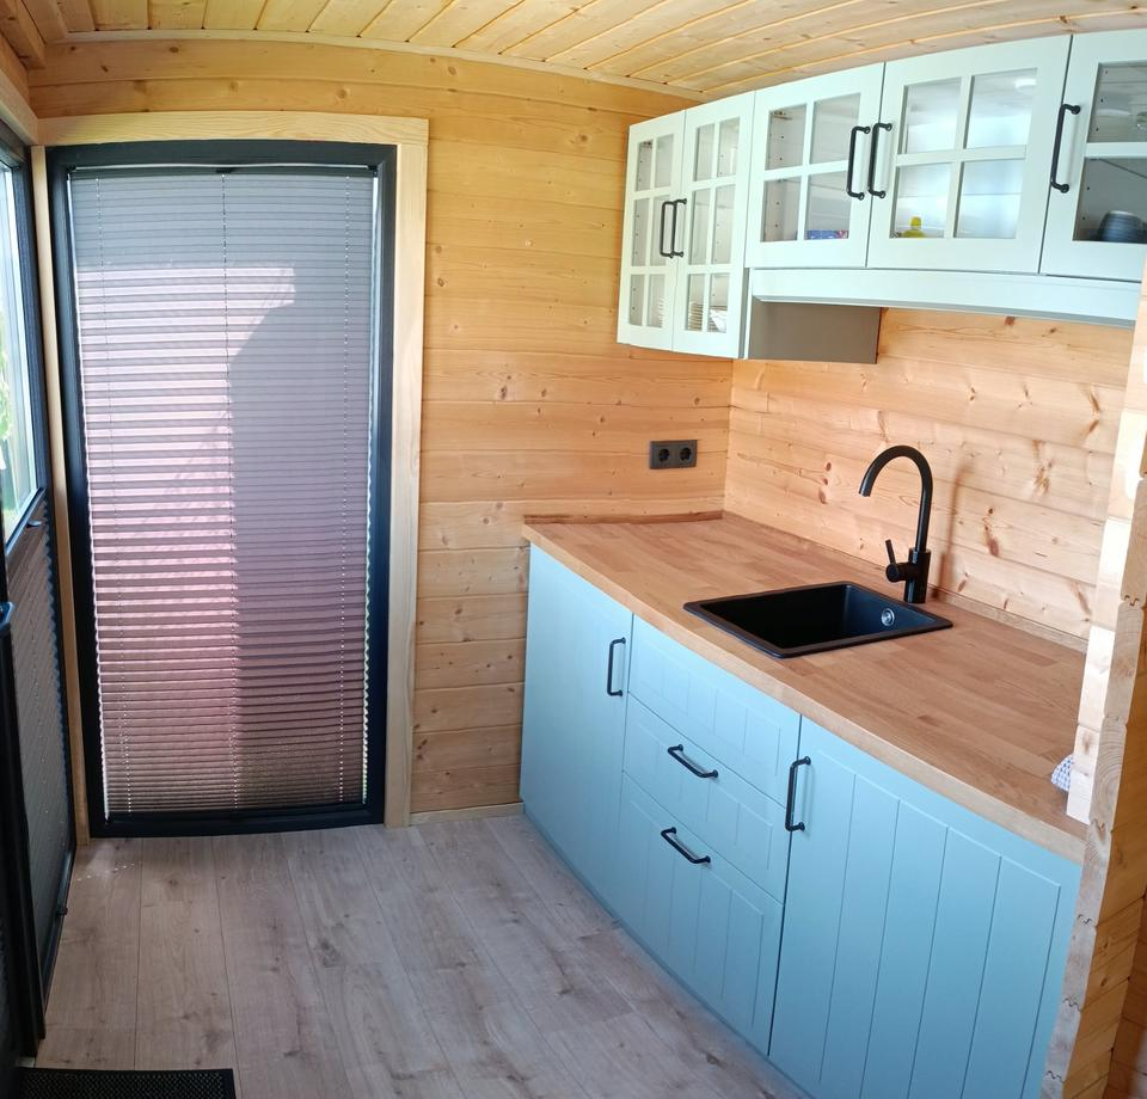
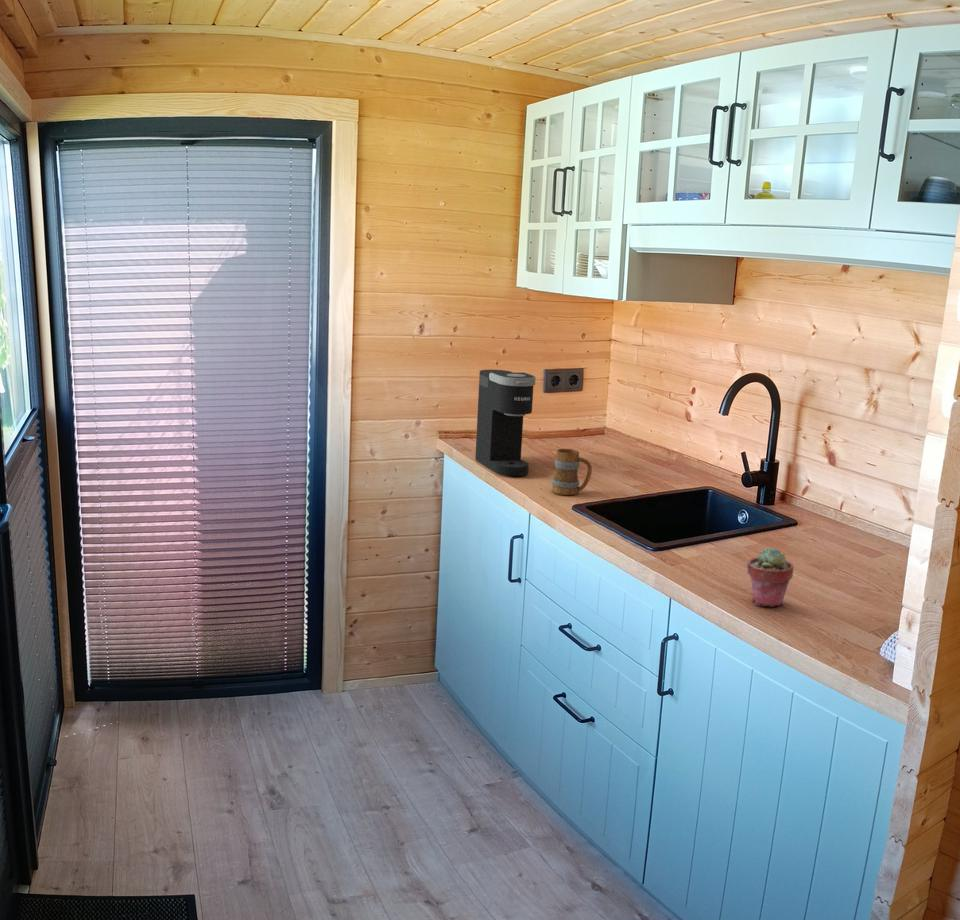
+ potted succulent (769, 574)
+ coffee maker (504, 419)
+ mug (572, 472)
